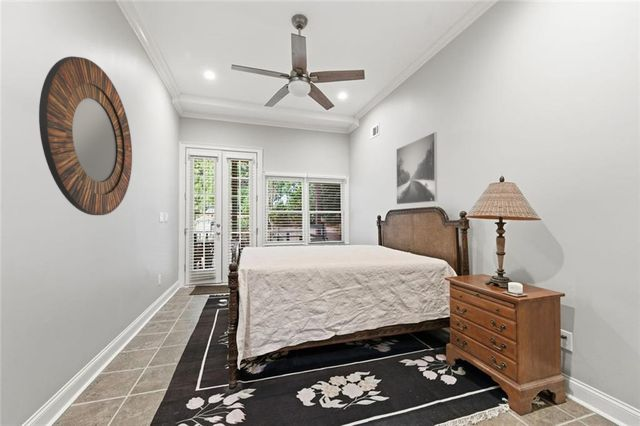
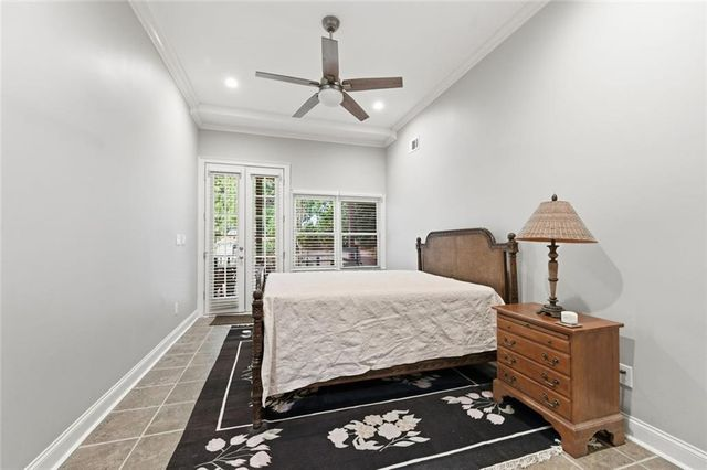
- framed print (414, 172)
- home mirror (98, 141)
